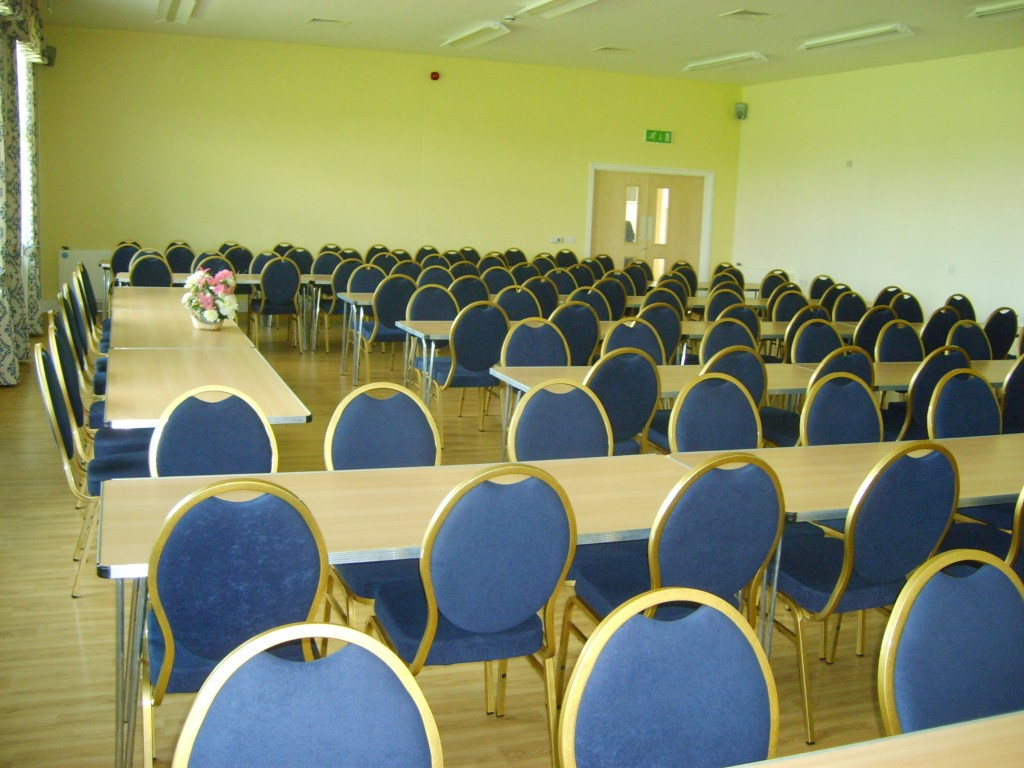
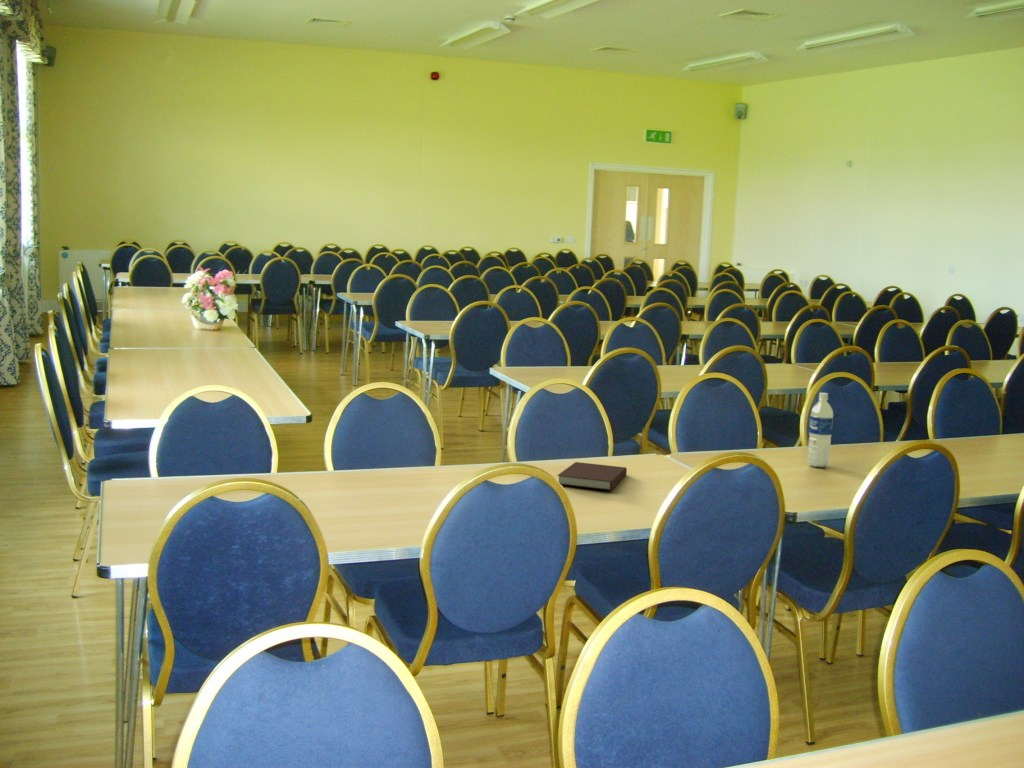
+ notebook (592, 475)
+ water bottle (820, 429)
